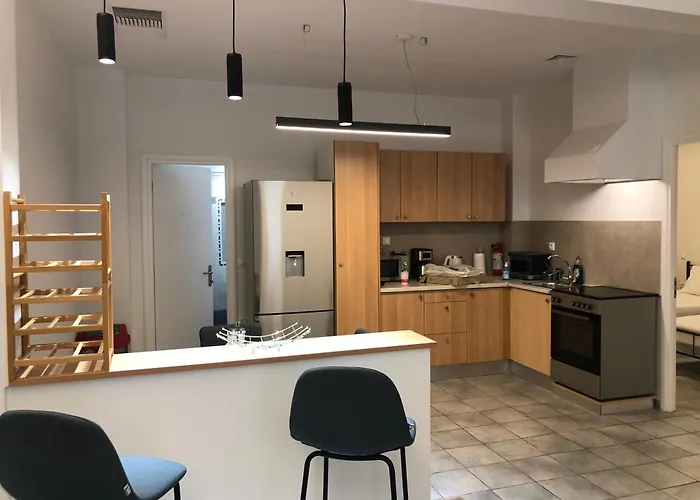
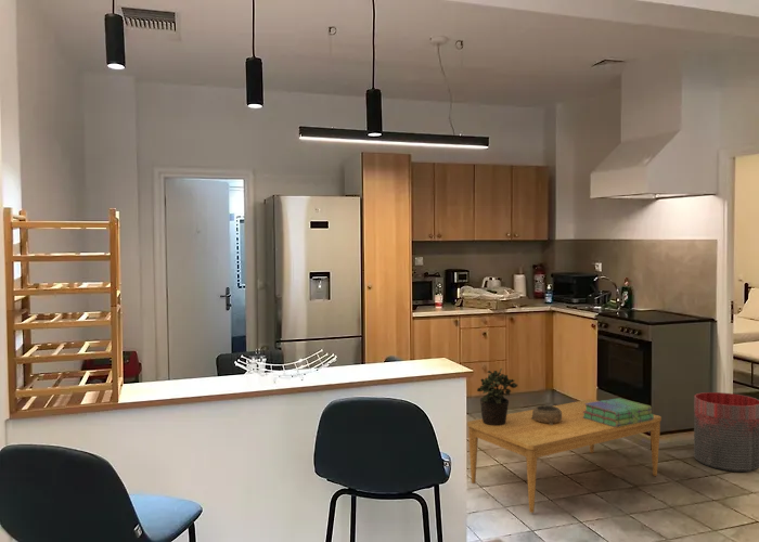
+ stack of books (617, 411)
+ decorative bowl (548, 414)
+ potted plant (497, 395)
+ trash can (726, 430)
+ coffee table (565, 449)
